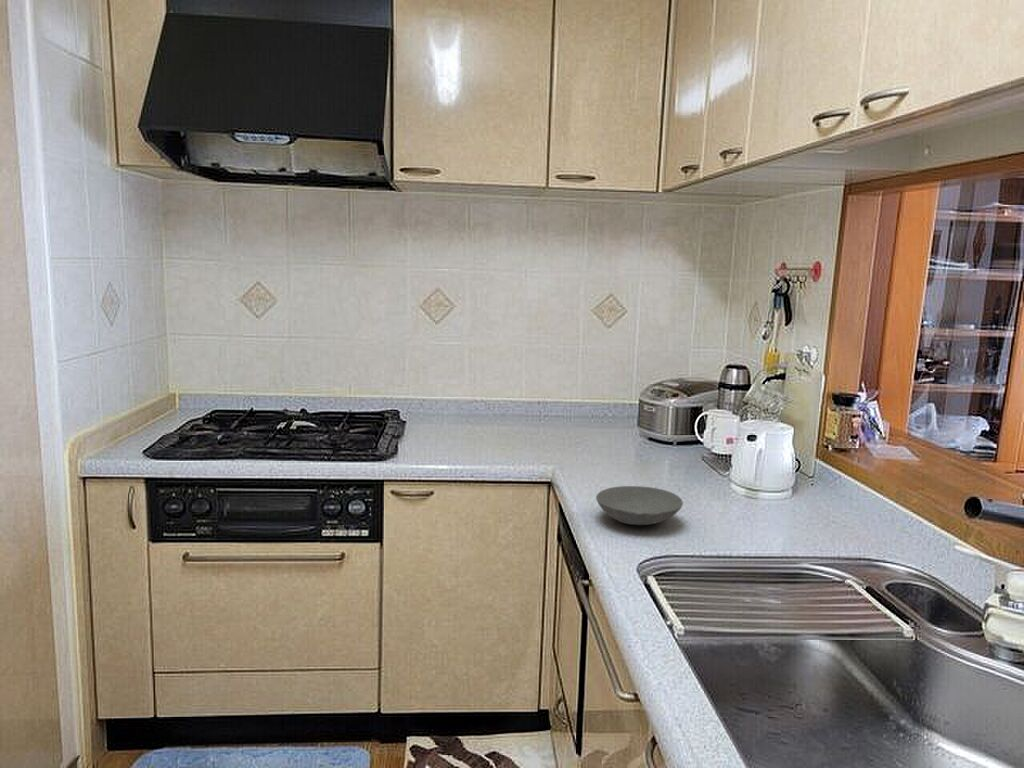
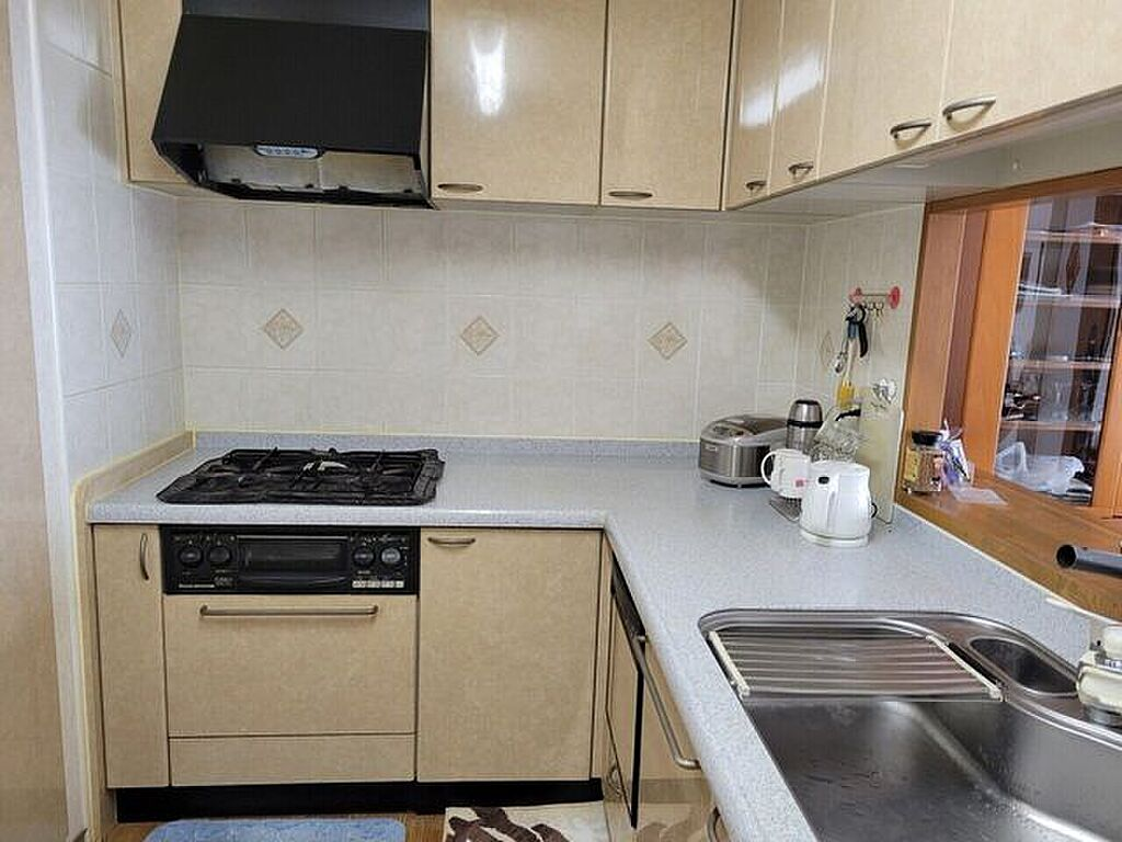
- bowl (638, 508)
